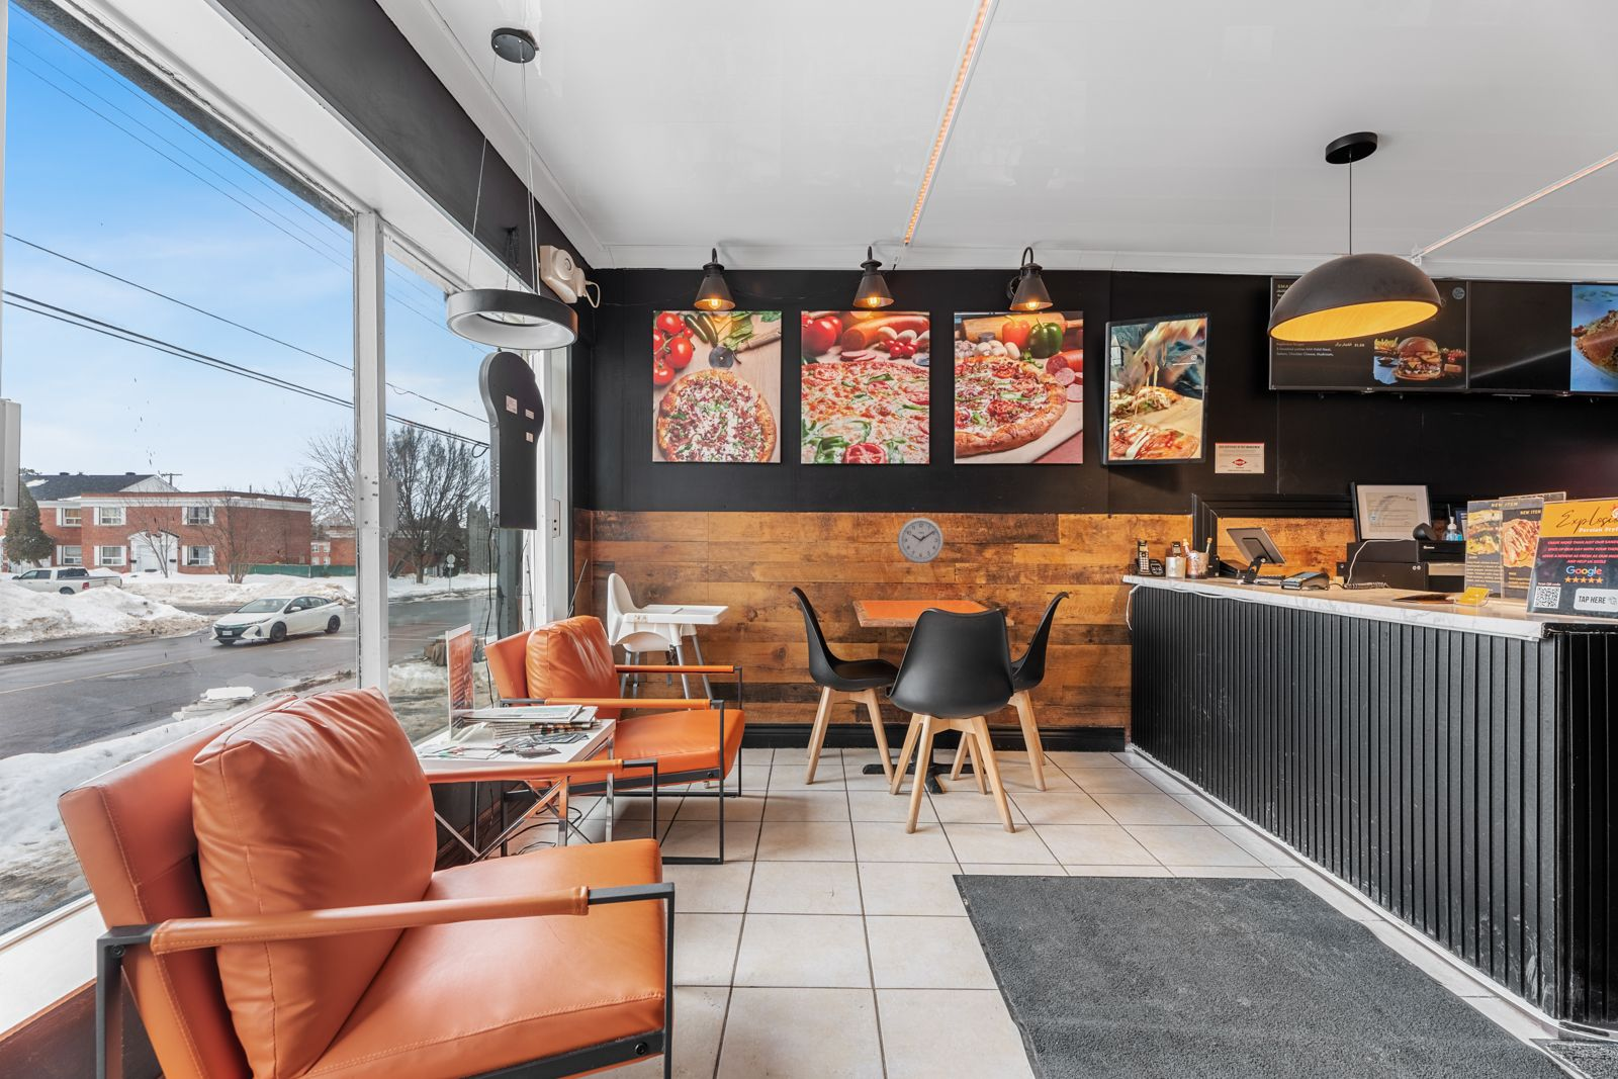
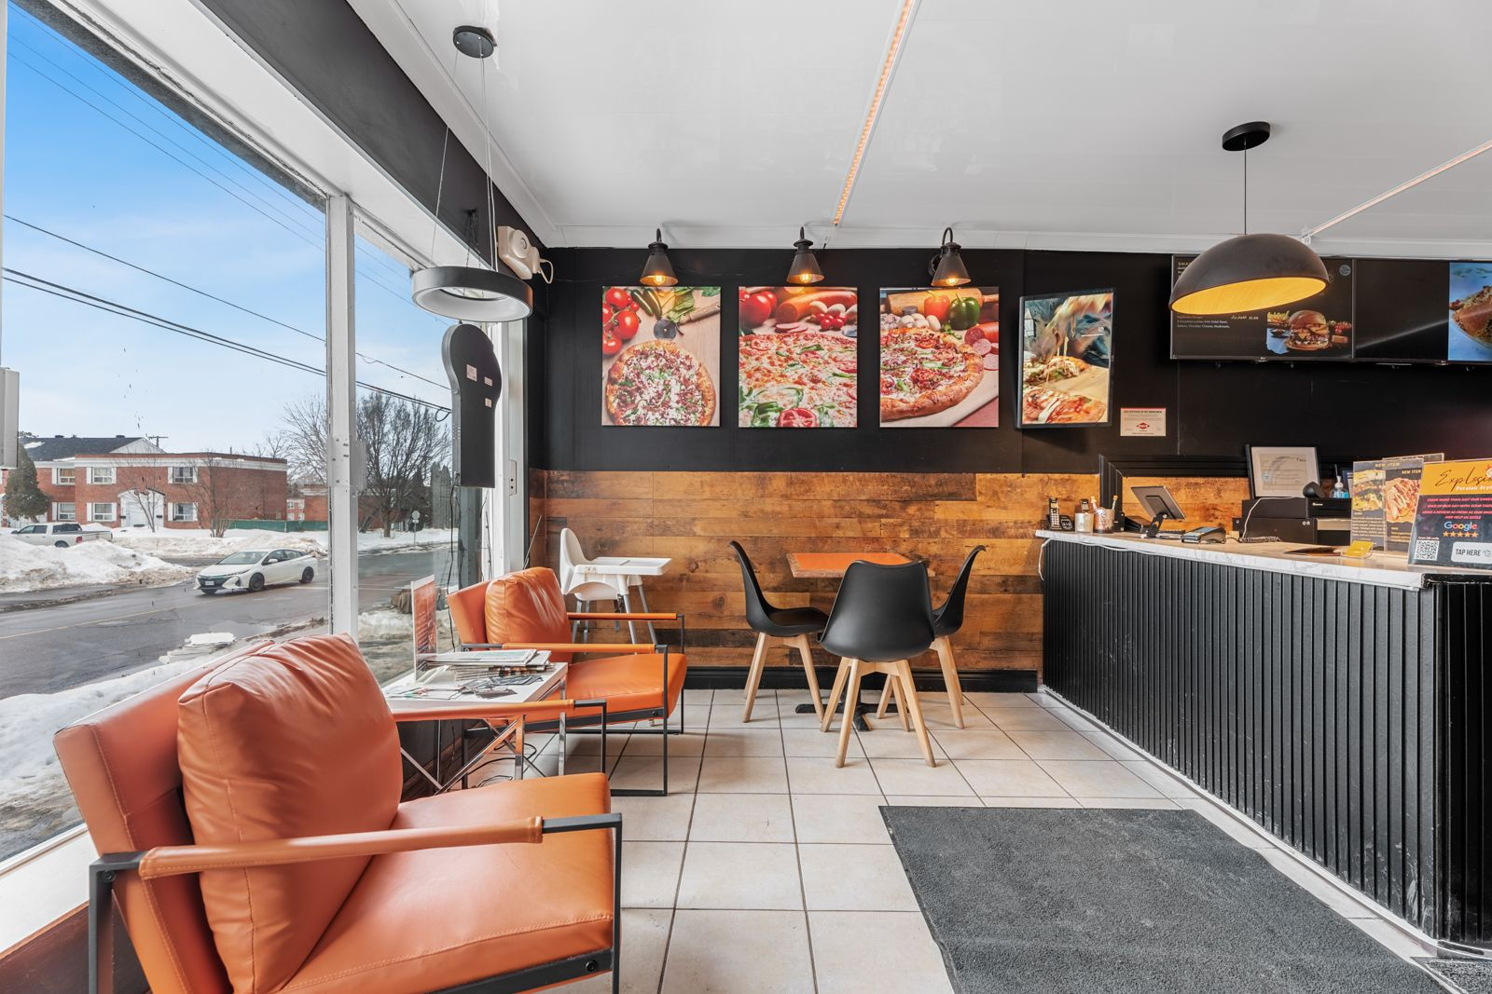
- wall clock (920, 540)
